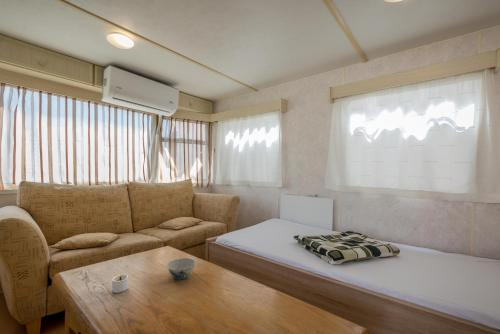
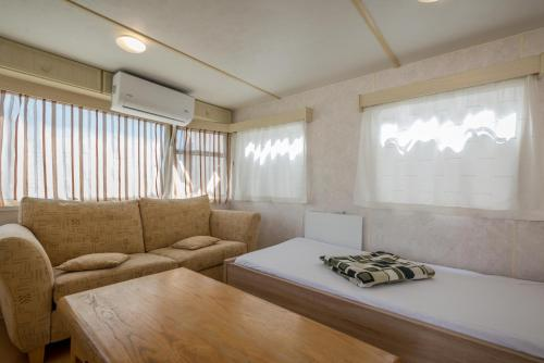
- candle (117, 284)
- chinaware (181, 270)
